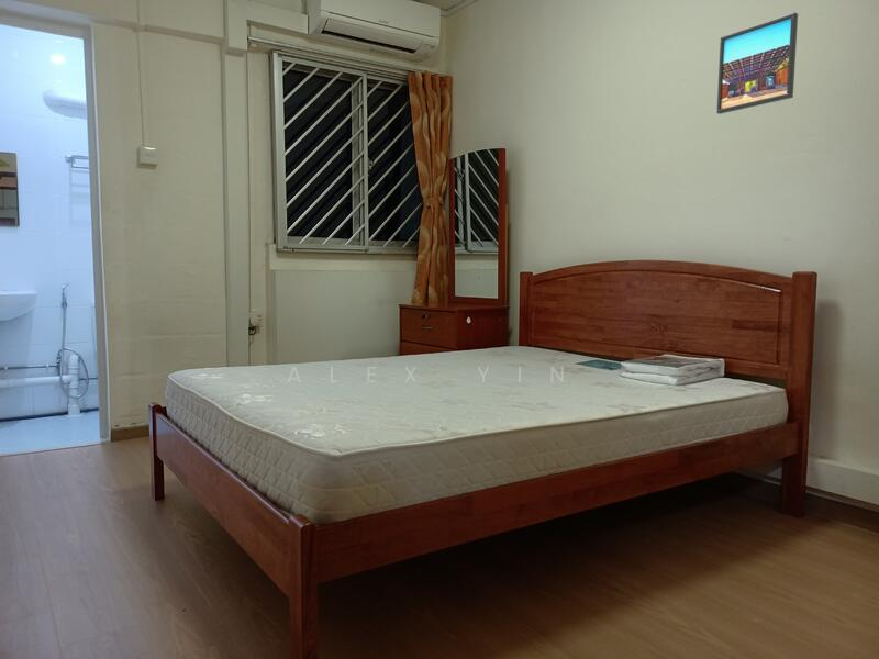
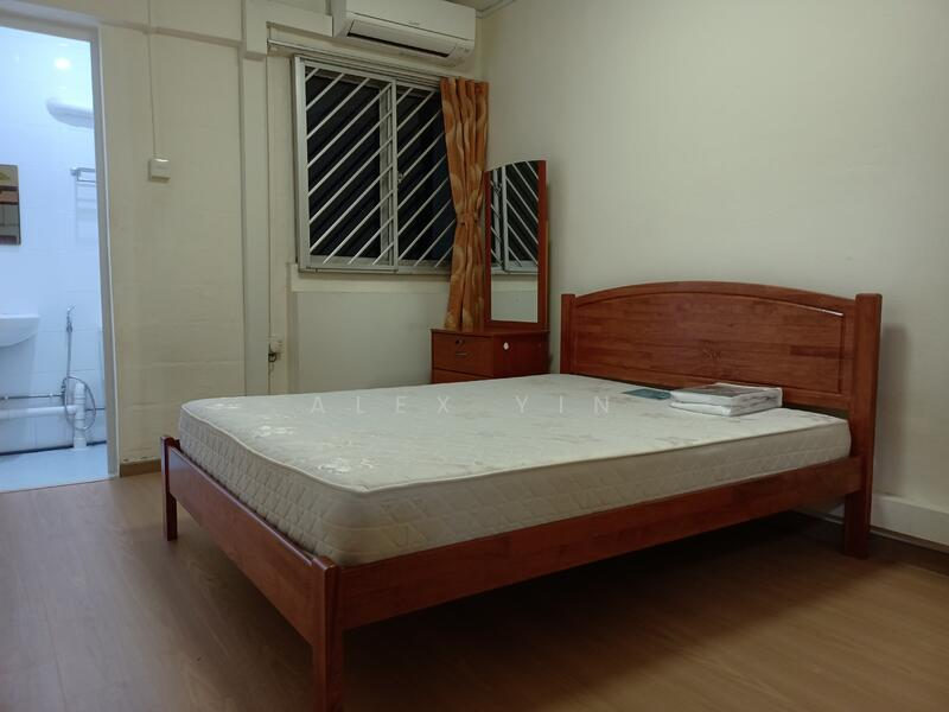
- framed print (755, 66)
